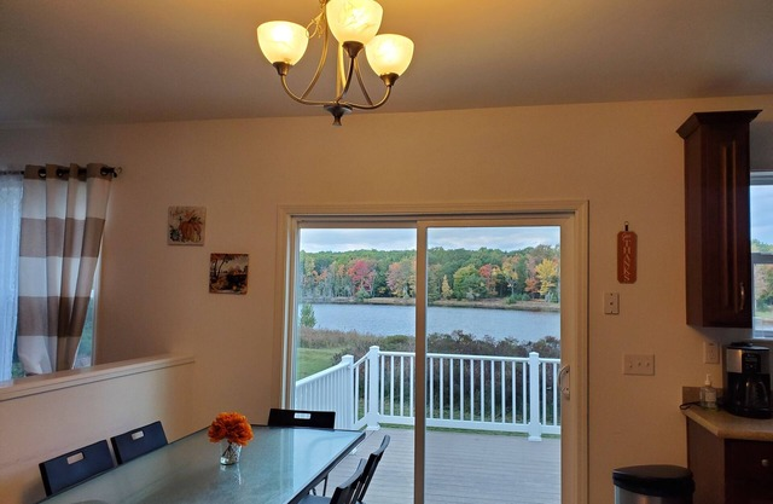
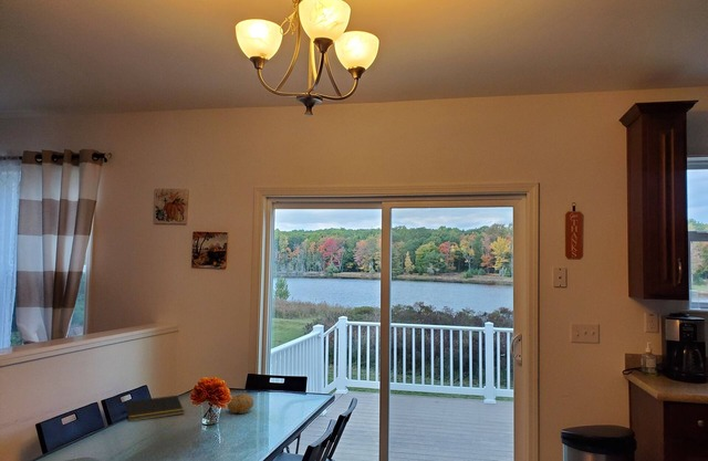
+ notepad (154, 407)
+ fruit (240, 402)
